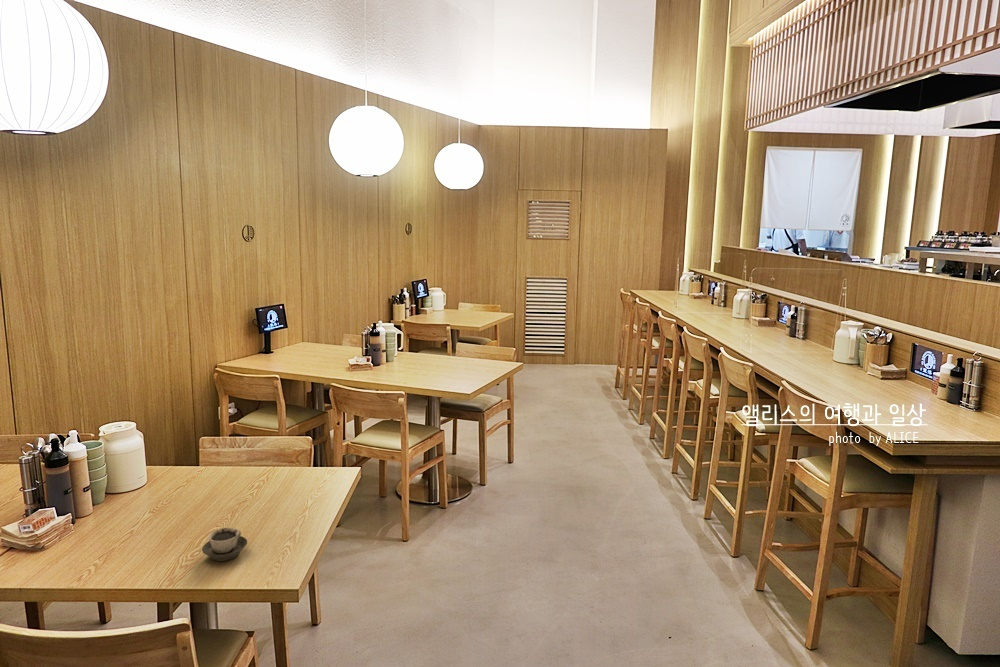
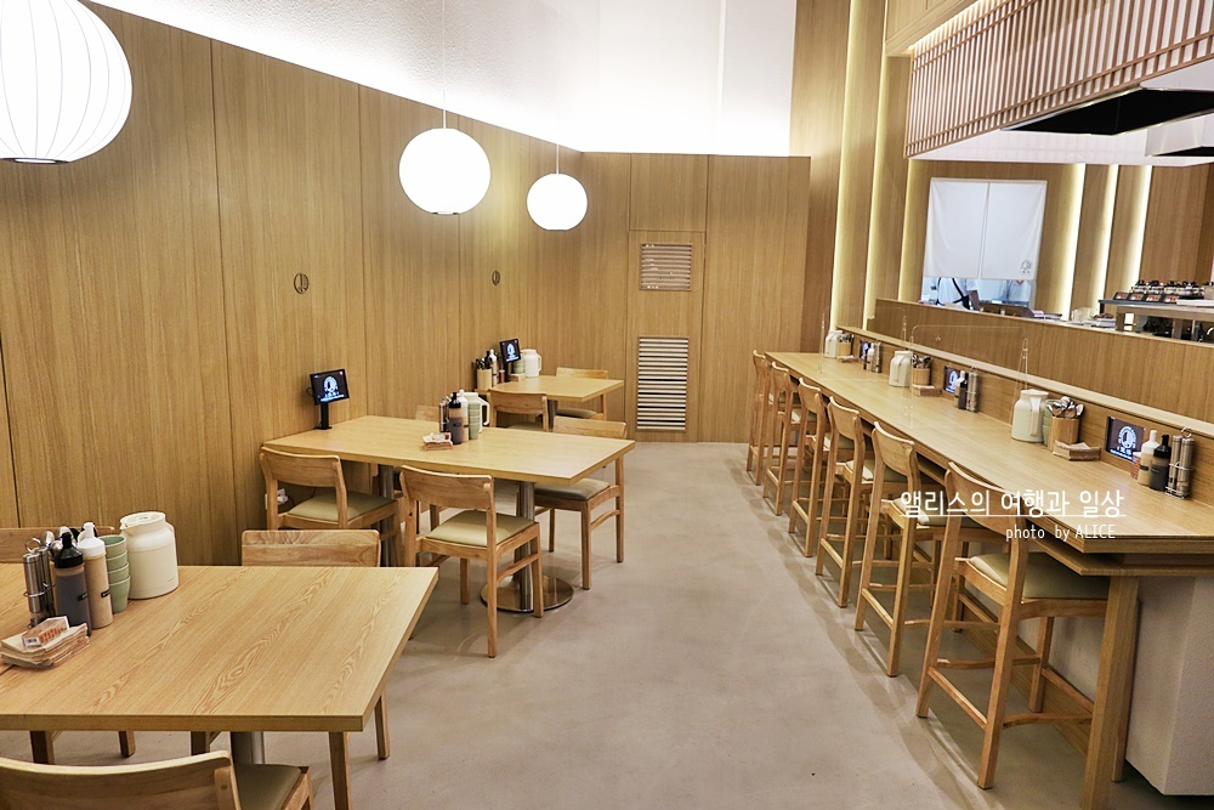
- cup (224, 544)
